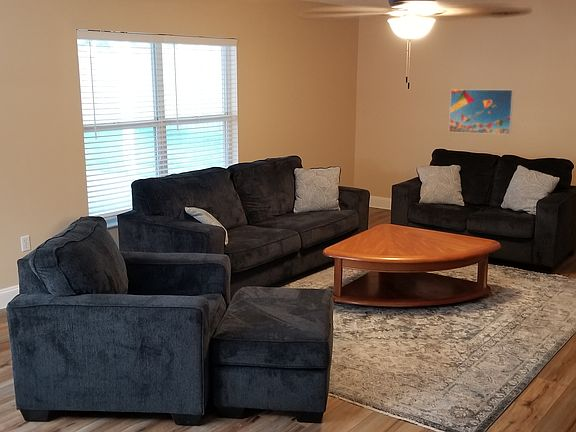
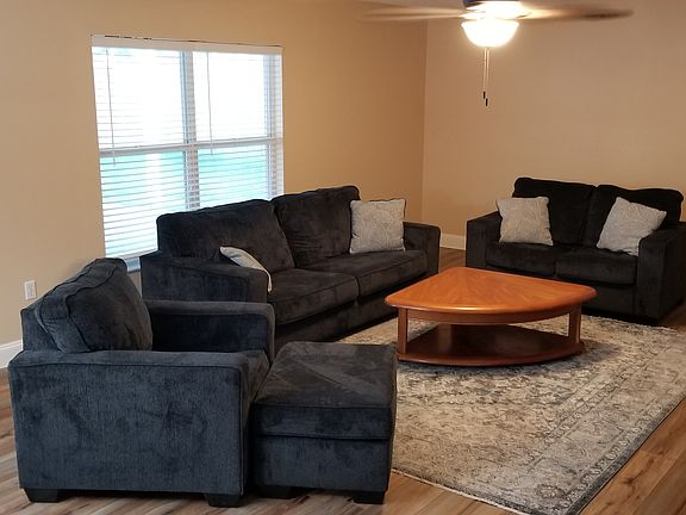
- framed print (480, 111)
